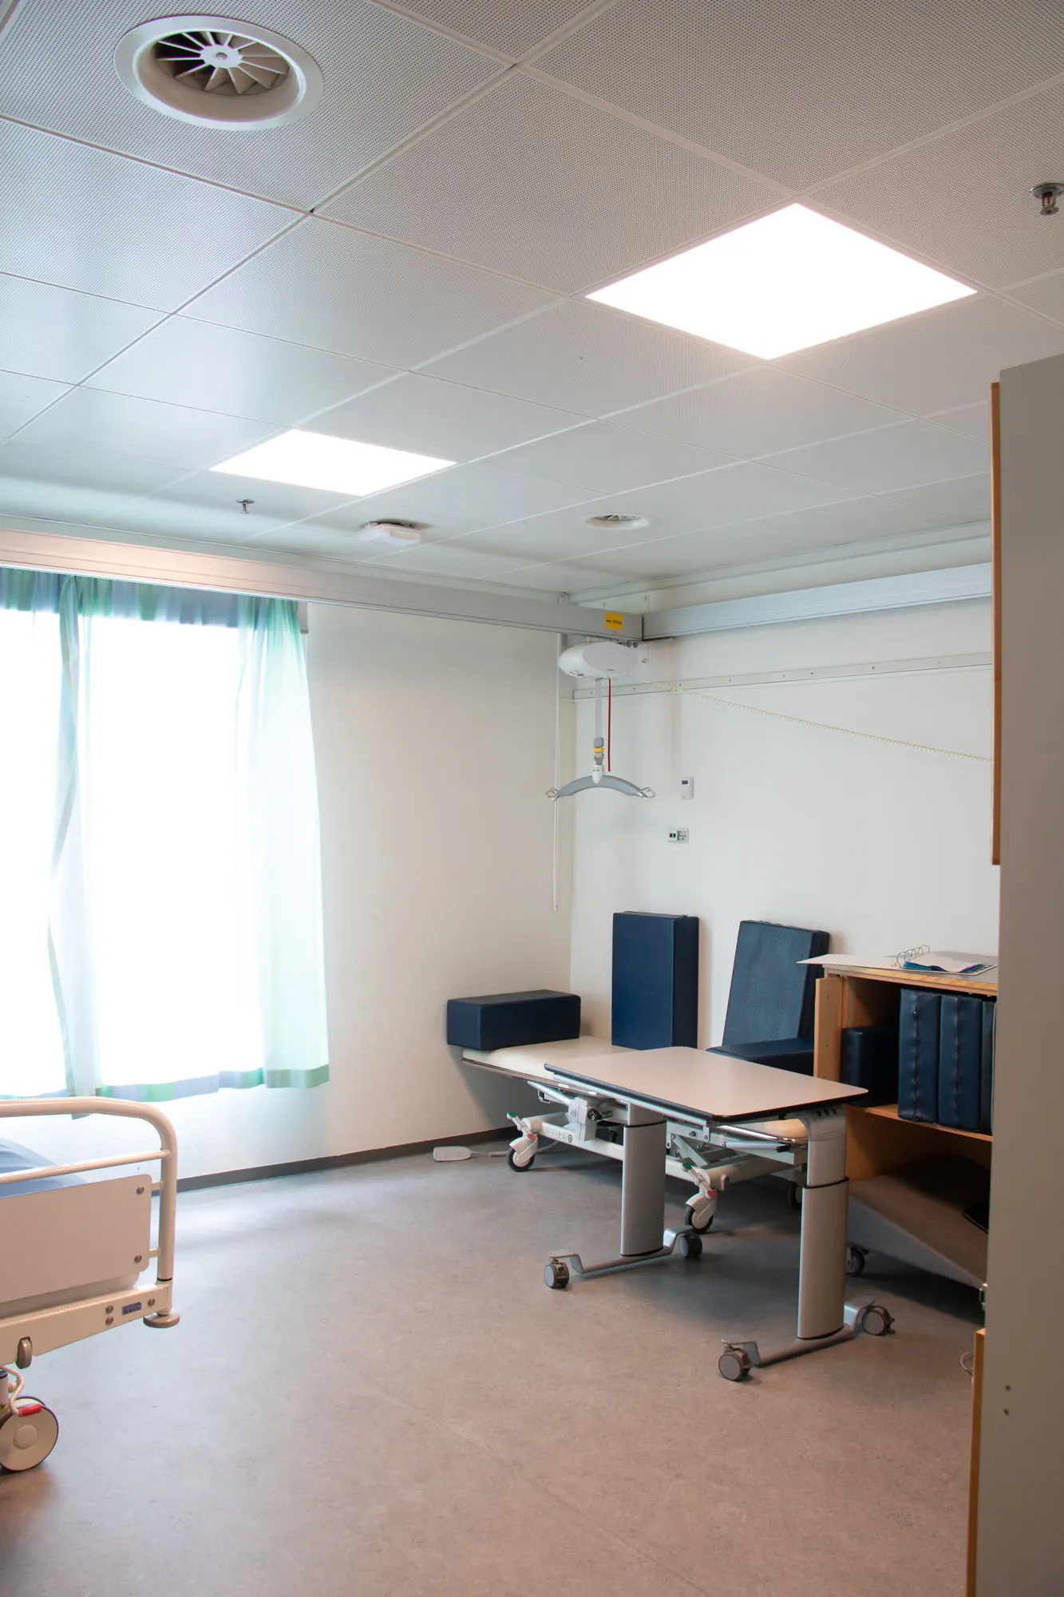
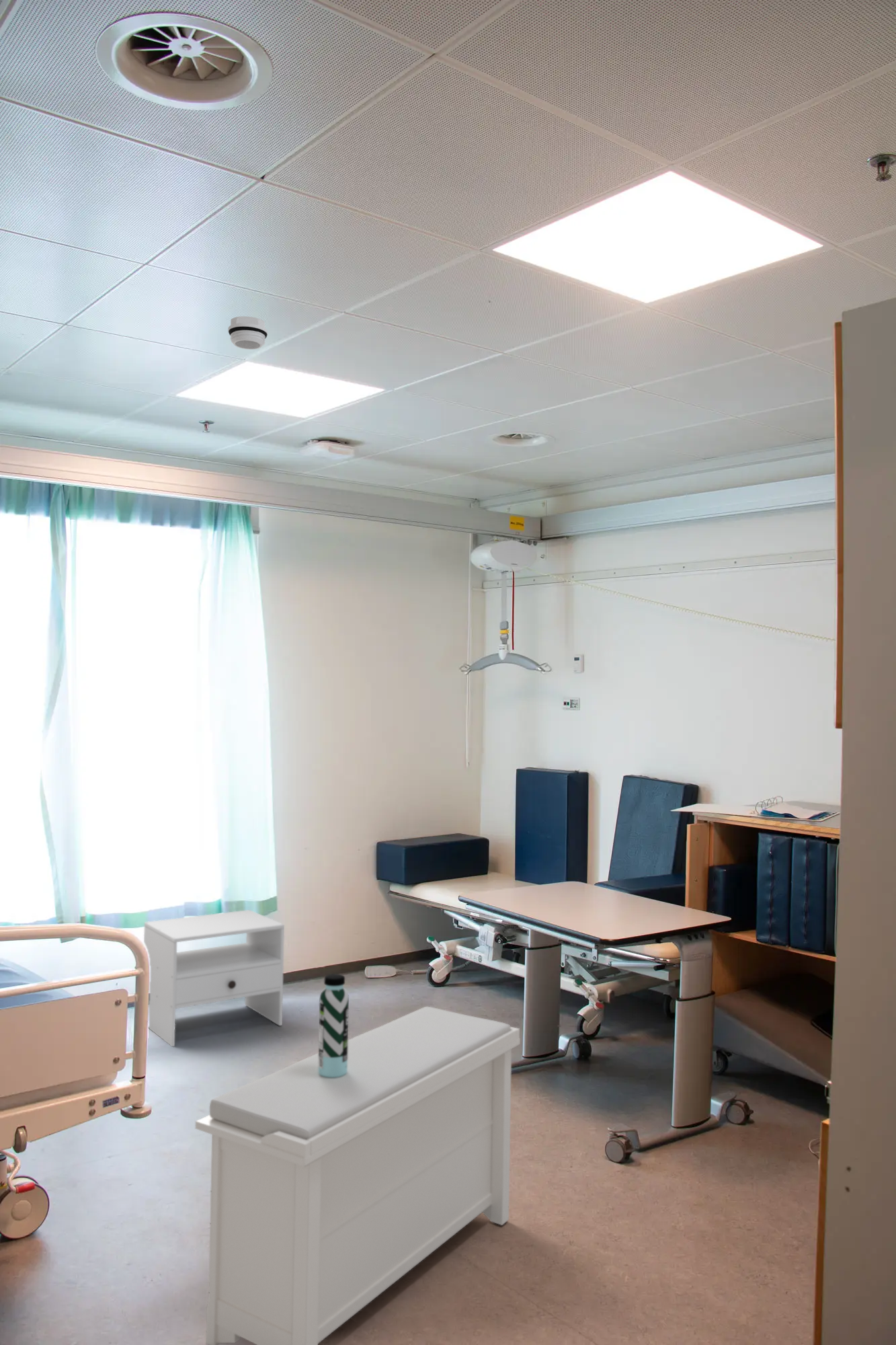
+ nightstand (214, 974)
+ bench (374, 1165)
+ smoke detector (247, 333)
+ water bottle (333, 1024)
